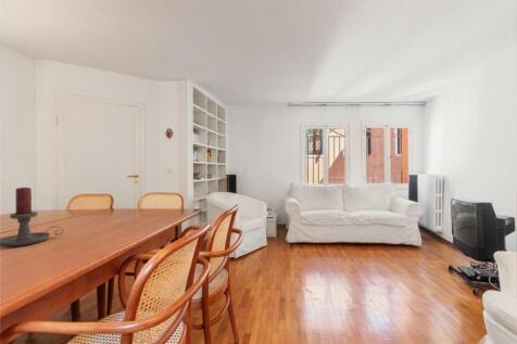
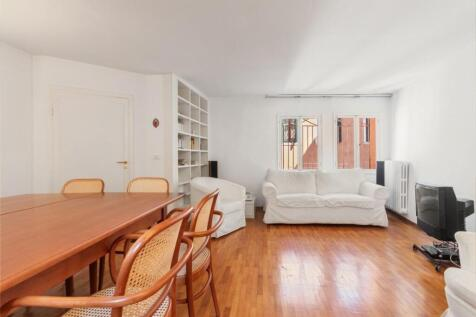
- candle holder (31, 214)
